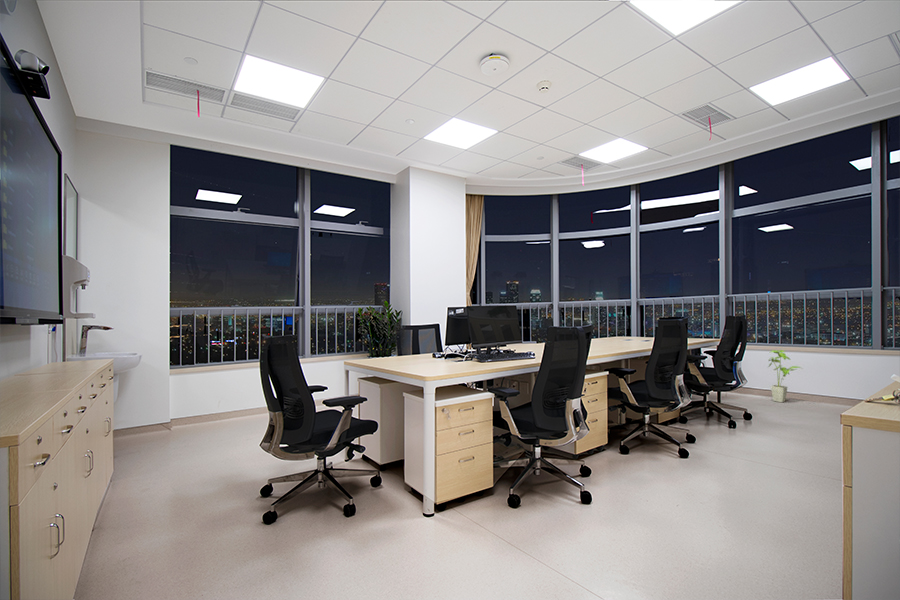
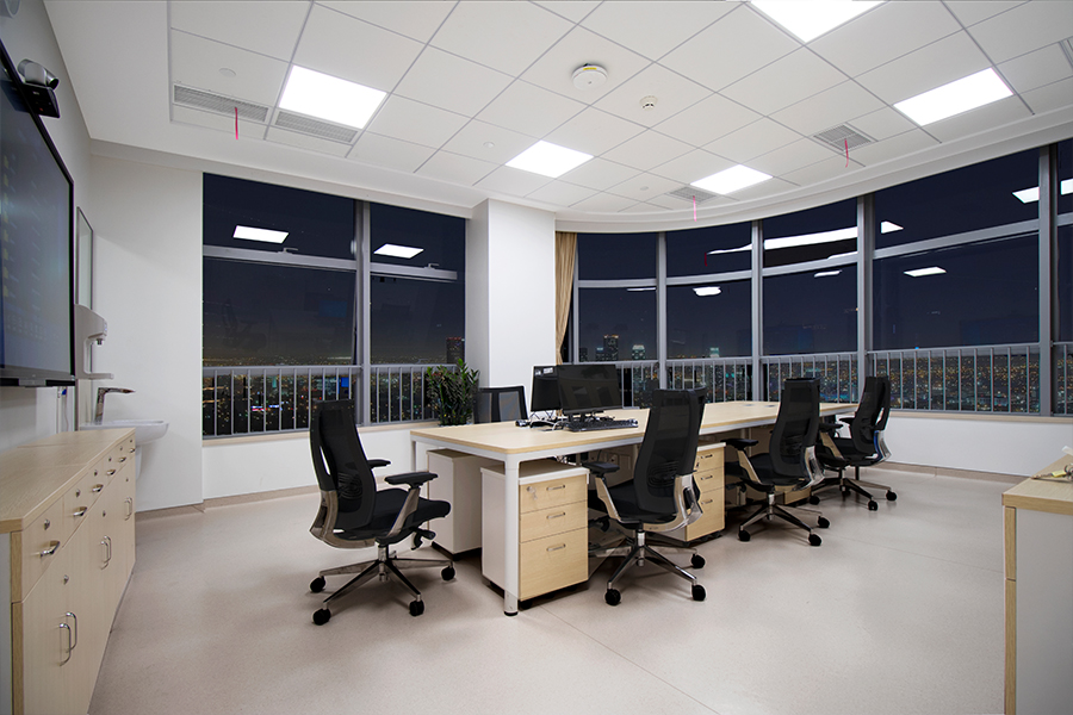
- house plant (783, 376)
